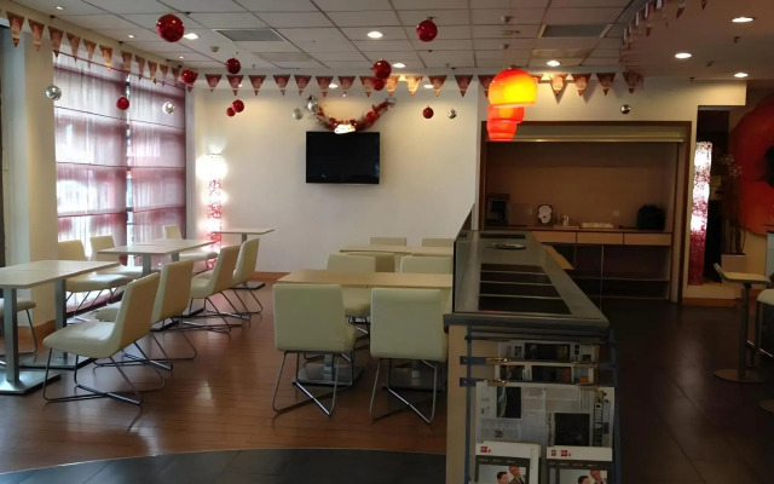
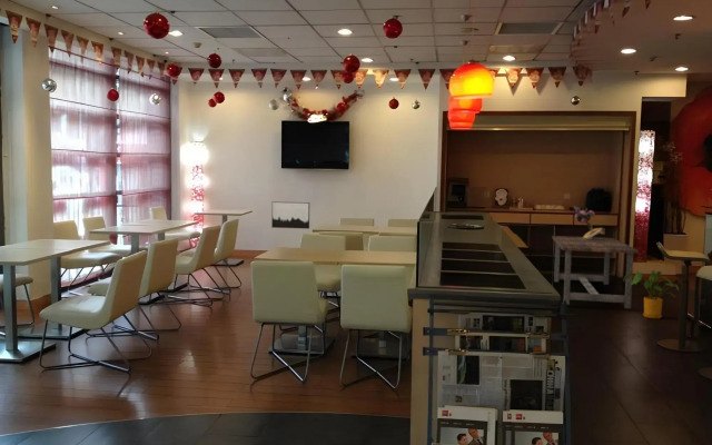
+ dining table (589, 275)
+ house plant (652, 293)
+ bouquet (589, 222)
+ wall art (290, 215)
